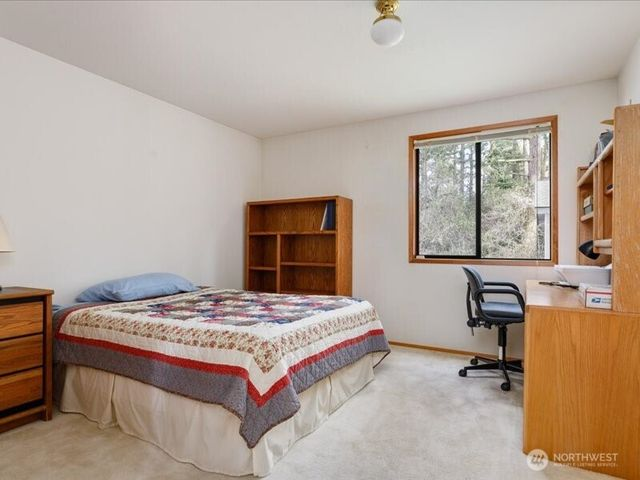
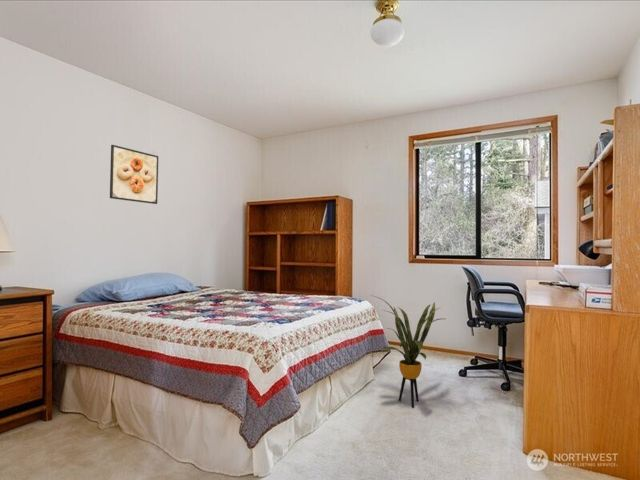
+ house plant (407, 348)
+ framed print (135, 176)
